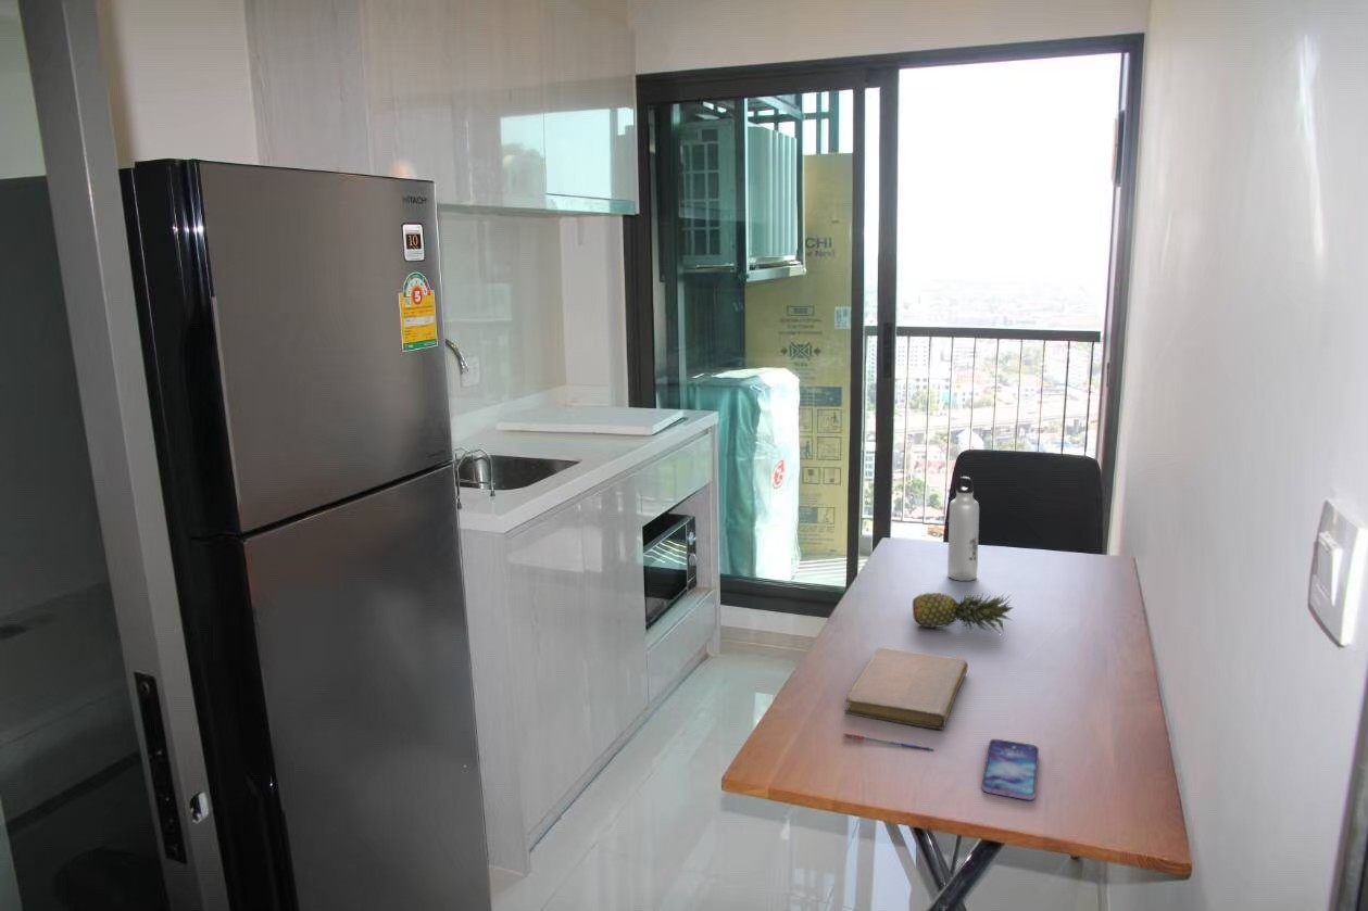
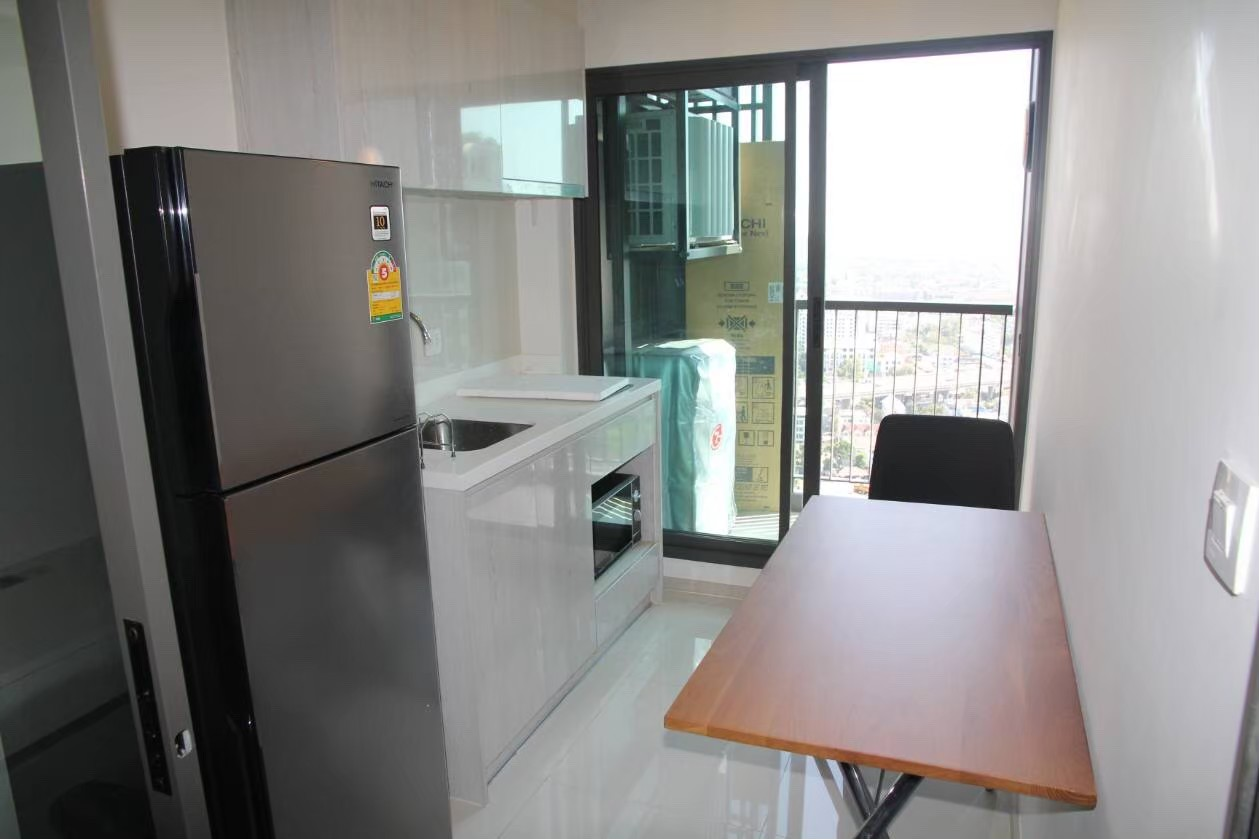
- pen (888, 741)
- smartphone (1011, 768)
- notebook (908, 684)
- water bottle (963, 527)
- fruit (963, 610)
